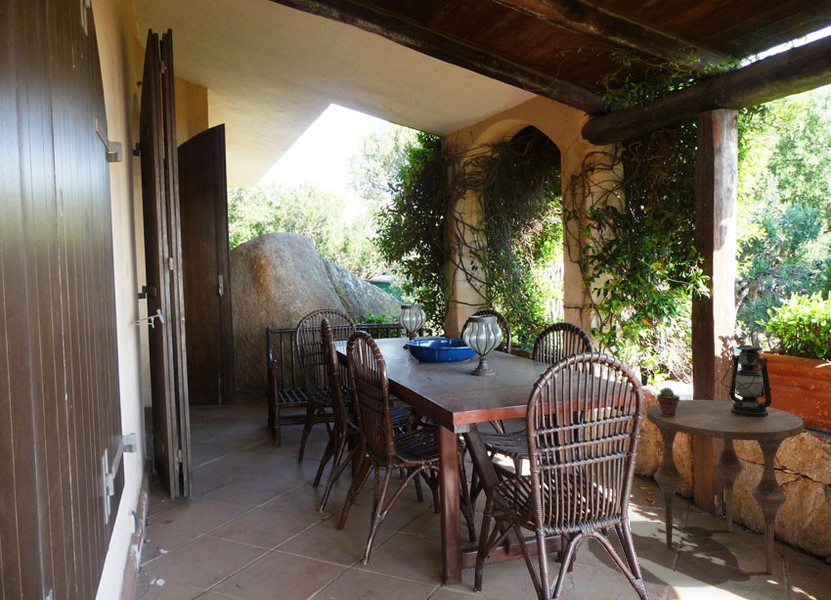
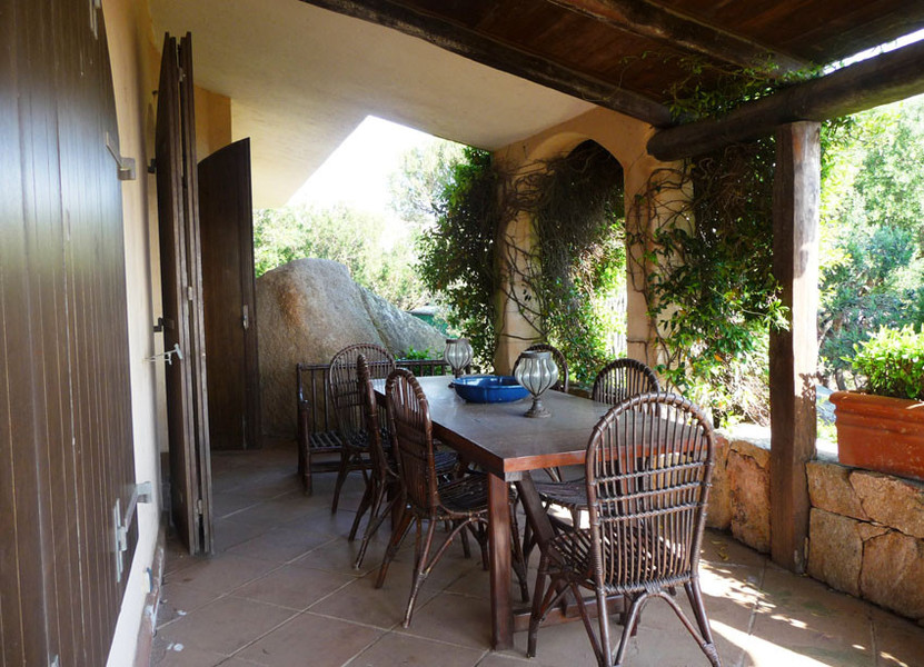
- side table (723, 480)
- potted succulent (668, 400)
- lantern (746, 379)
